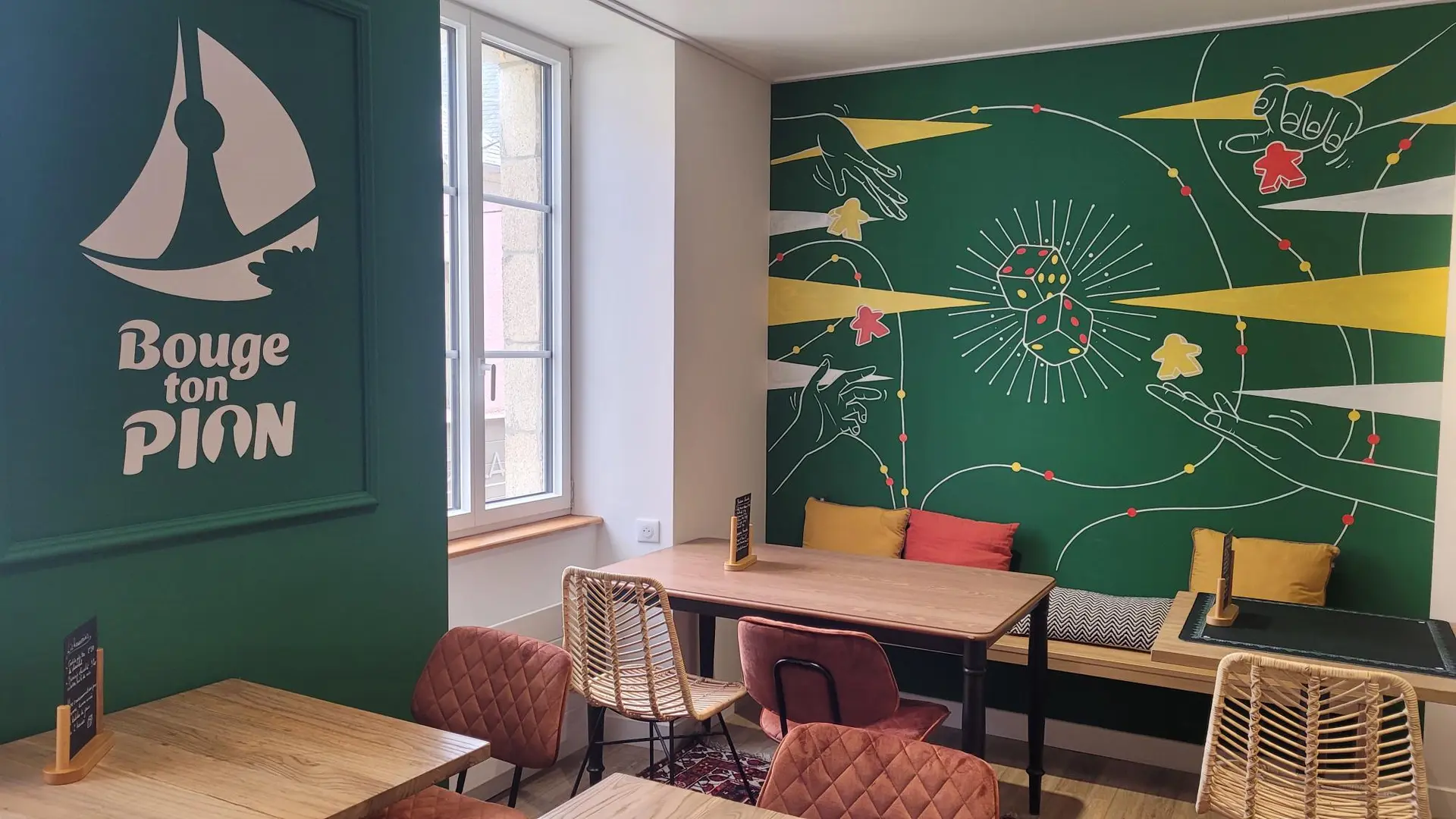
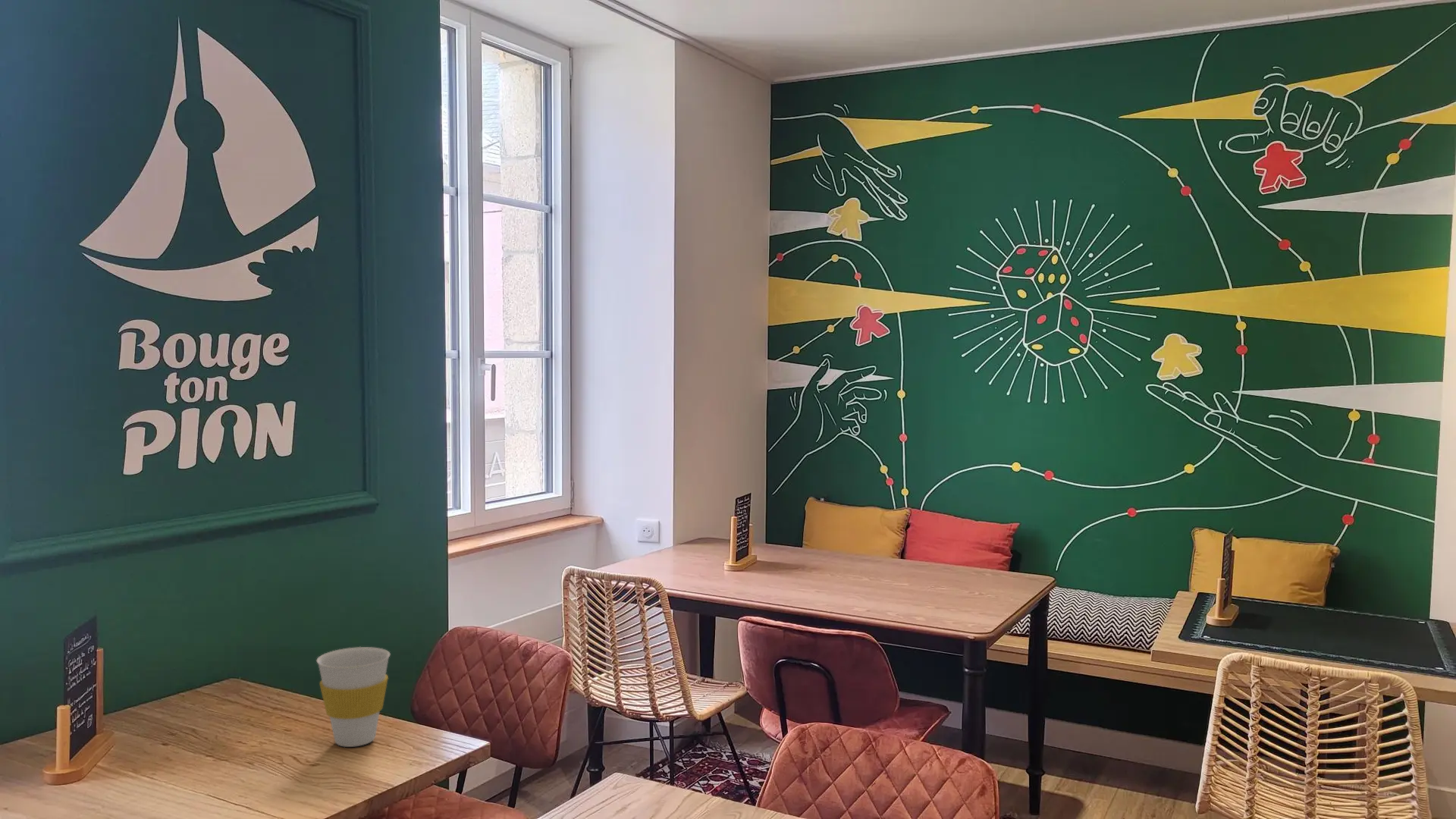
+ cup (354, 698)
